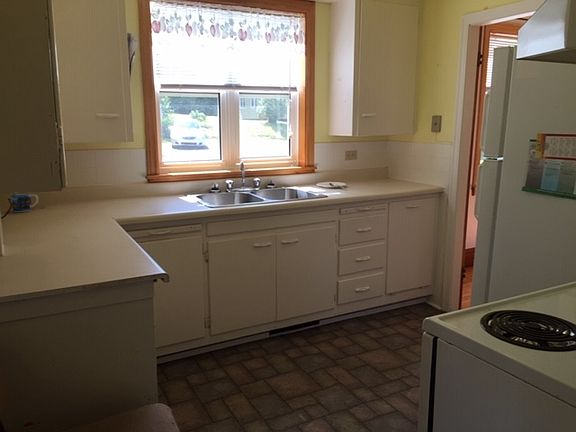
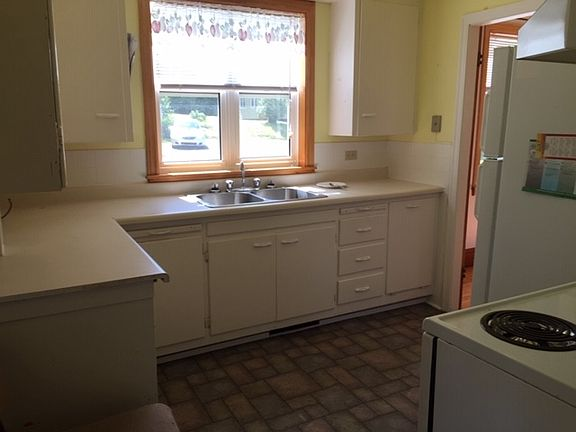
- mug (25, 202)
